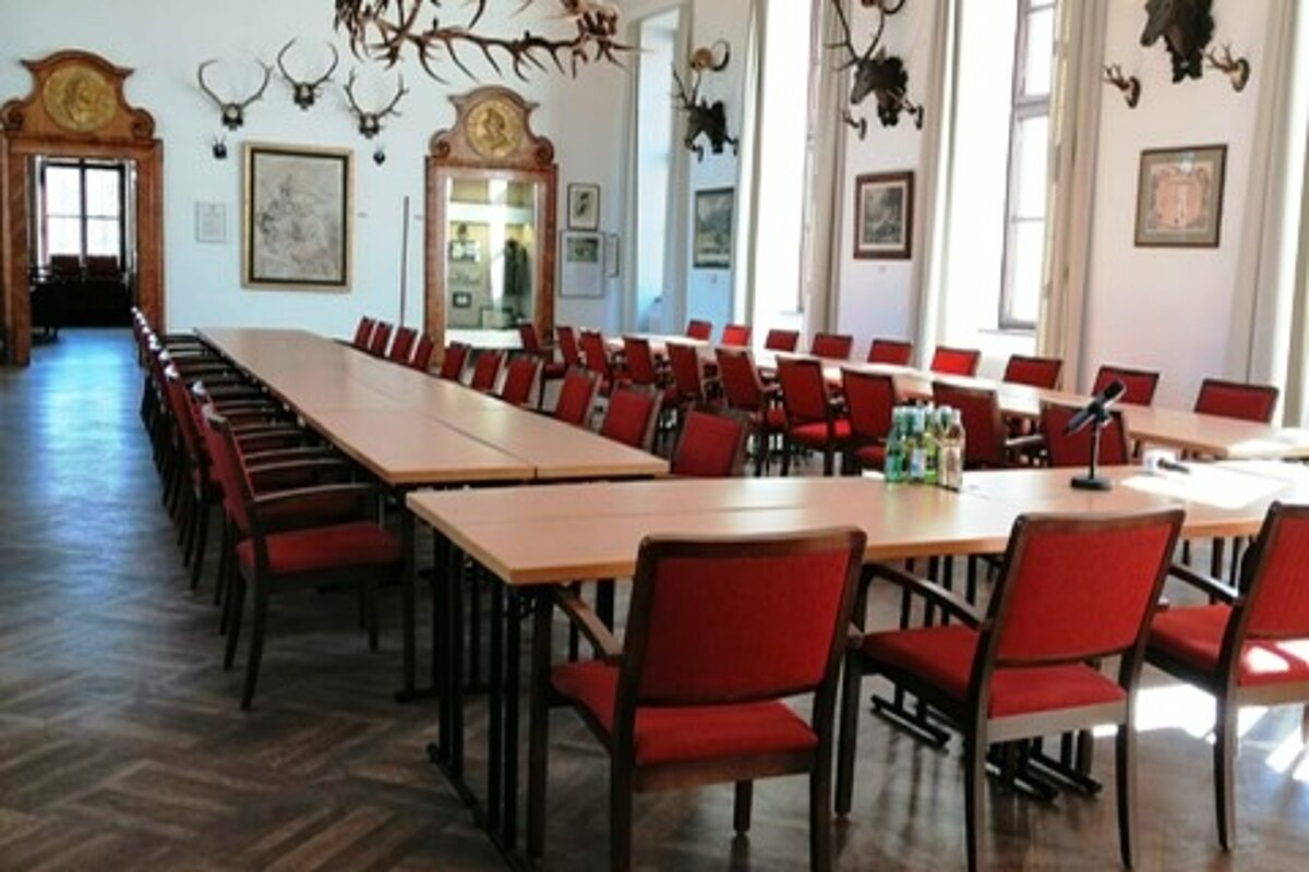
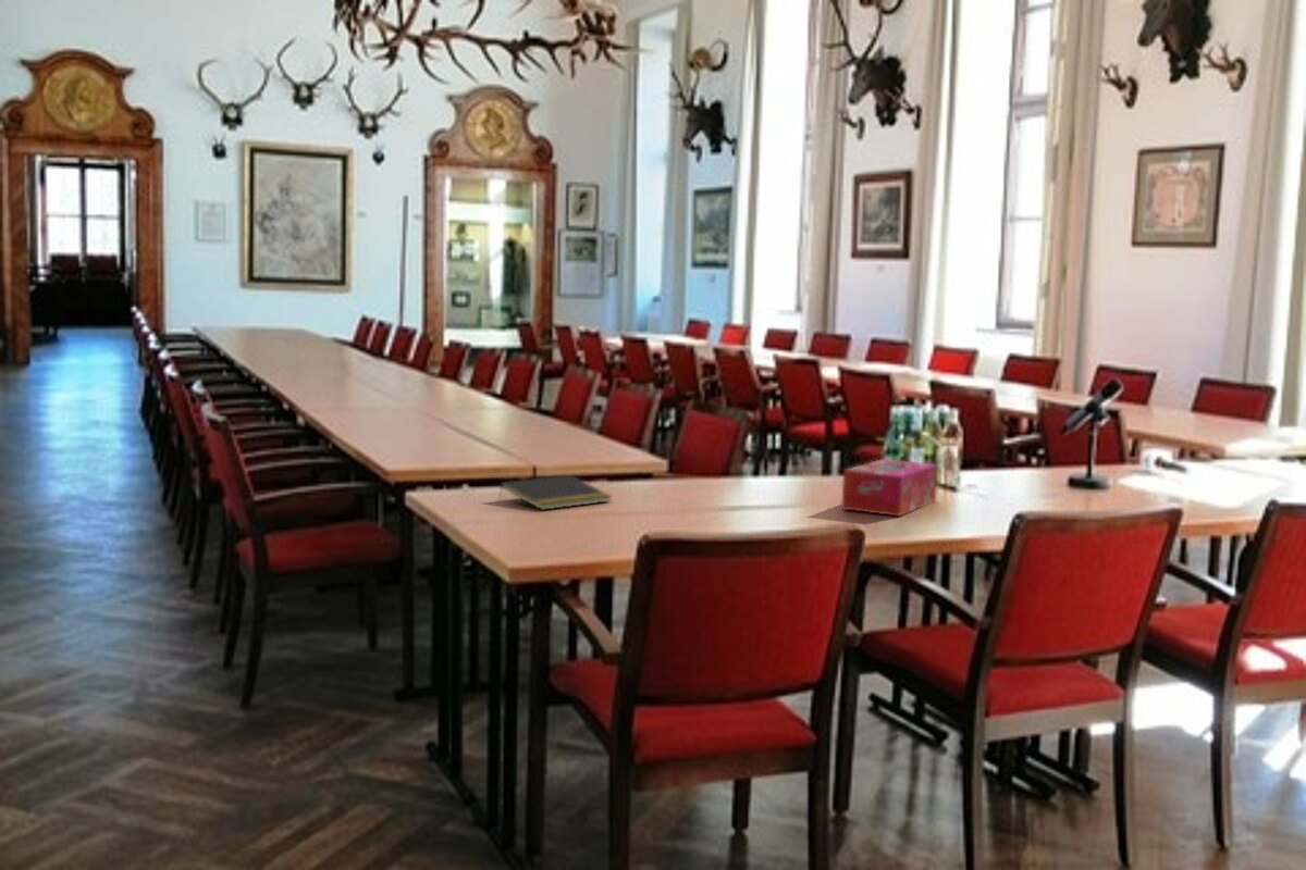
+ notepad (556, 492)
+ tissue box (890, 486)
